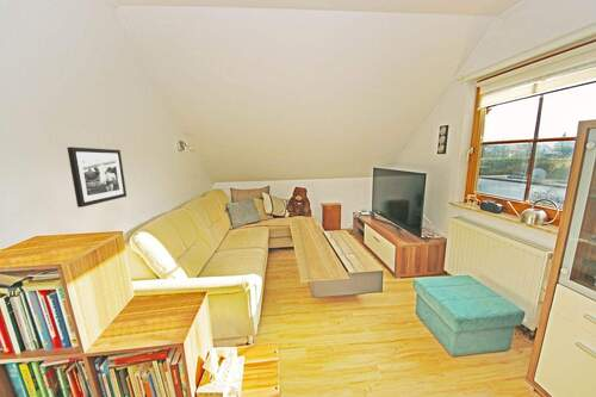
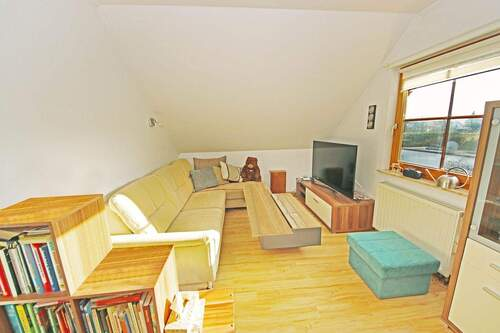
- picture frame (100, 175)
